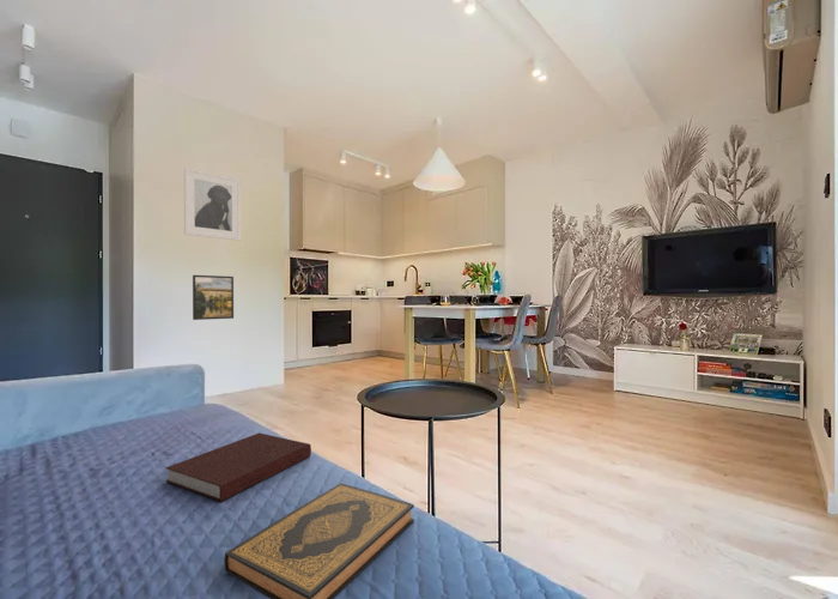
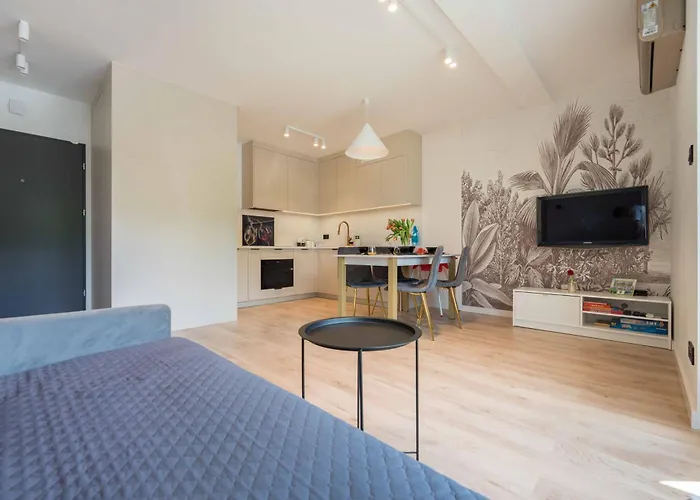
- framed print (213, 297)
- notebook (243, 461)
- hardback book (328, 534)
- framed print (213, 205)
